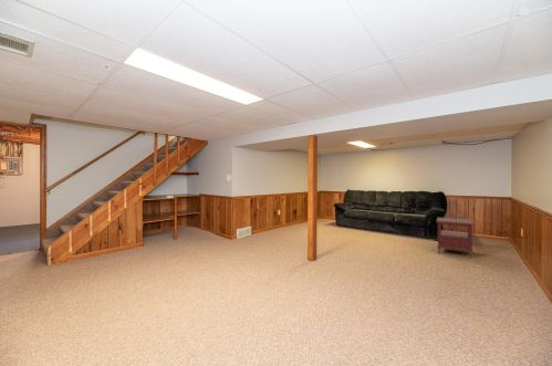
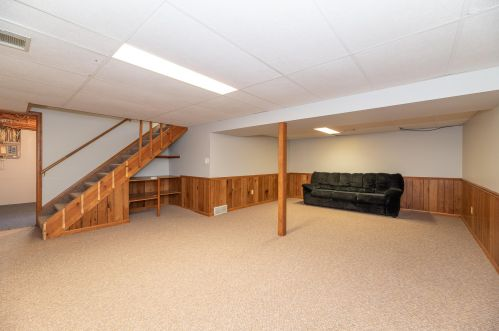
- side table (454, 236)
